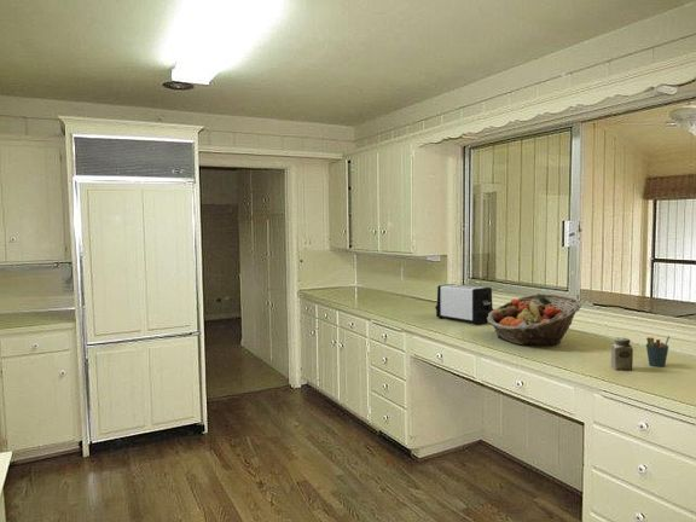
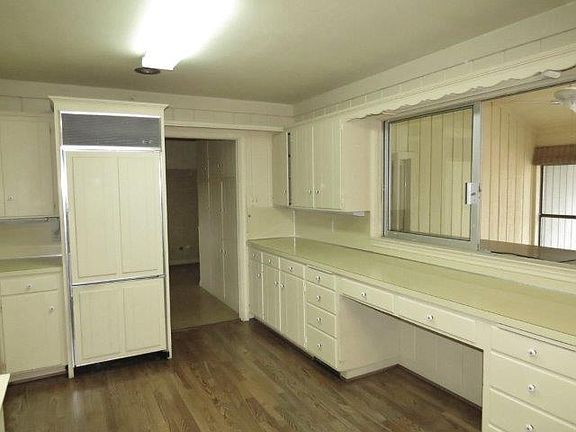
- pen holder (656, 349)
- fruit basket (532, 318)
- salt shaker (621, 353)
- toaster (464, 303)
